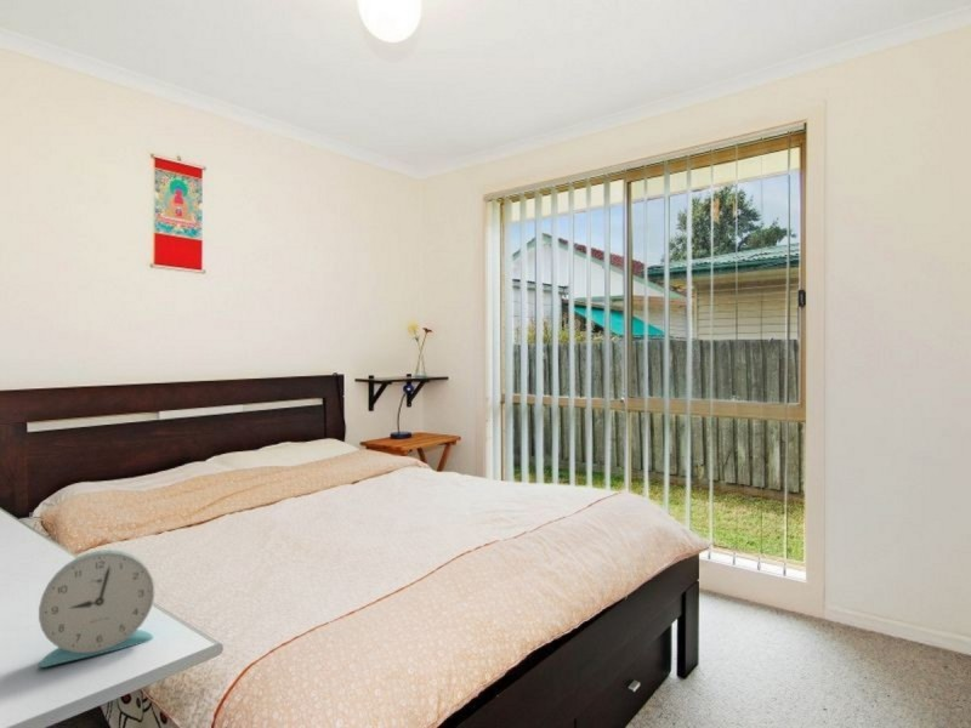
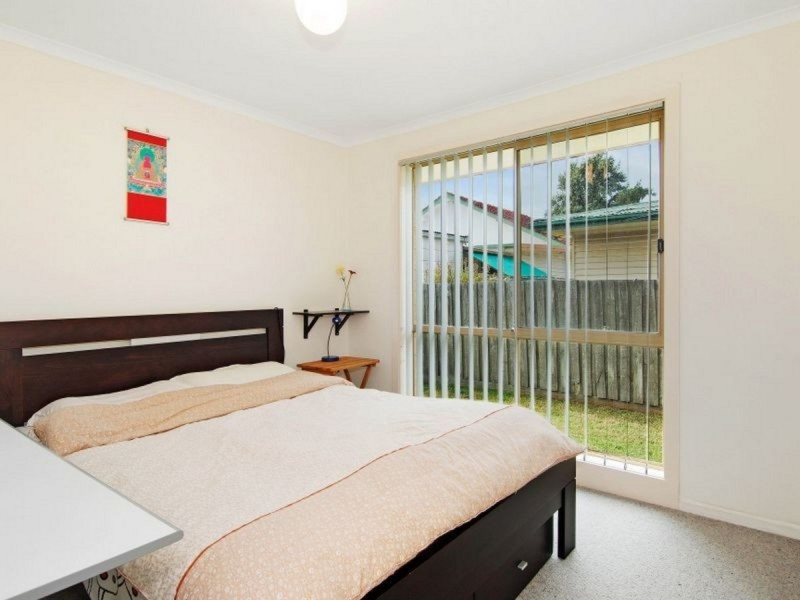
- alarm clock (98, 596)
